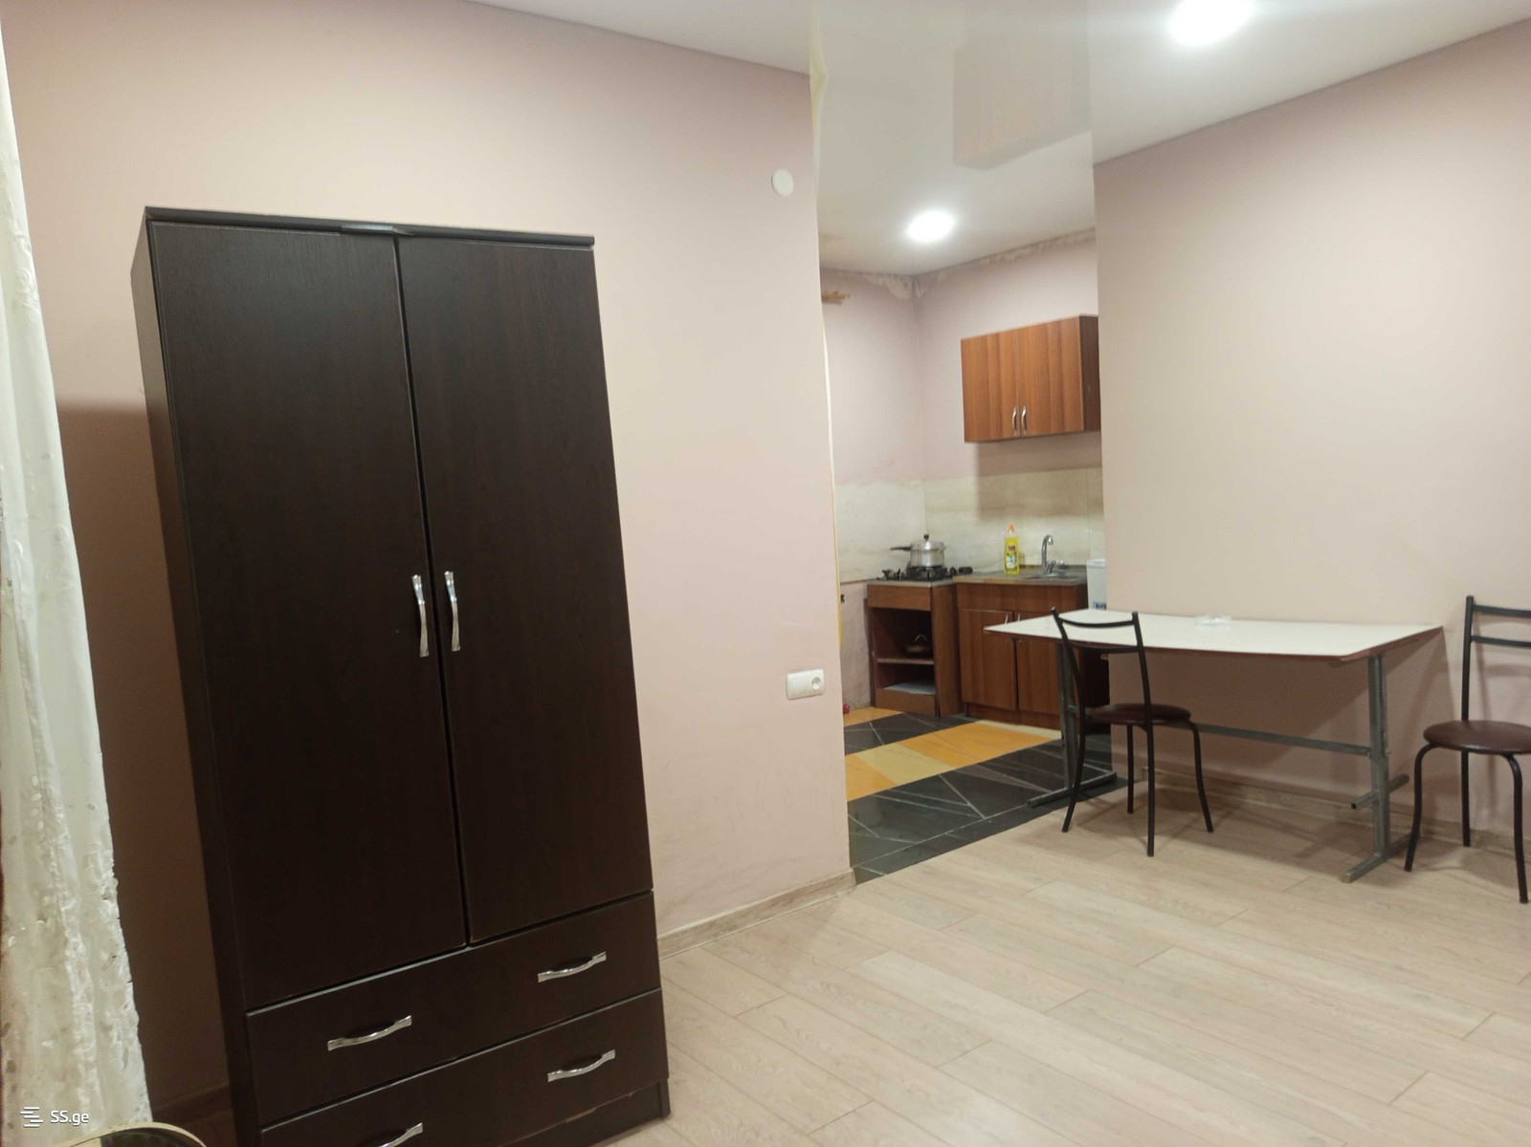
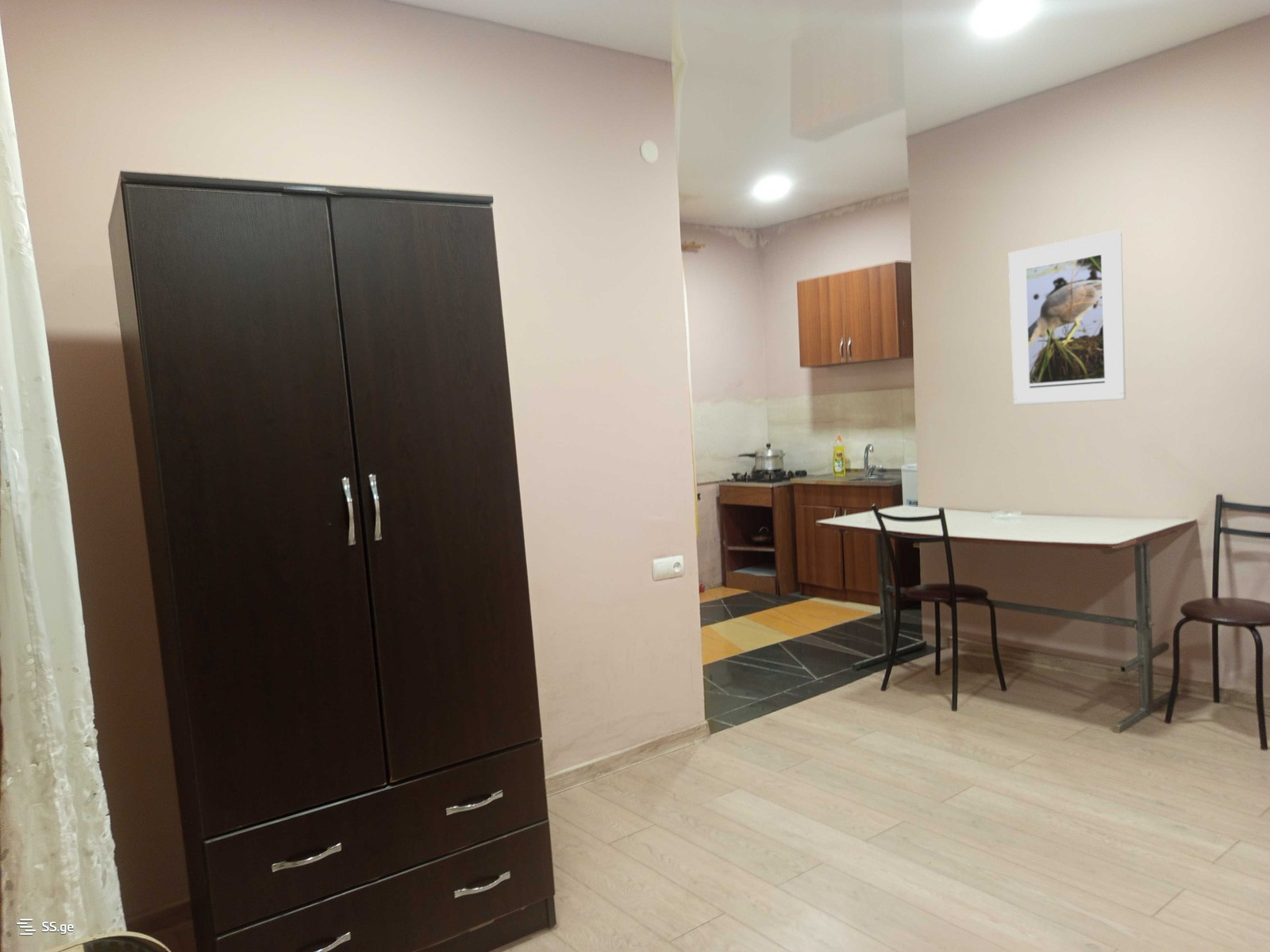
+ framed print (1064, 322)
